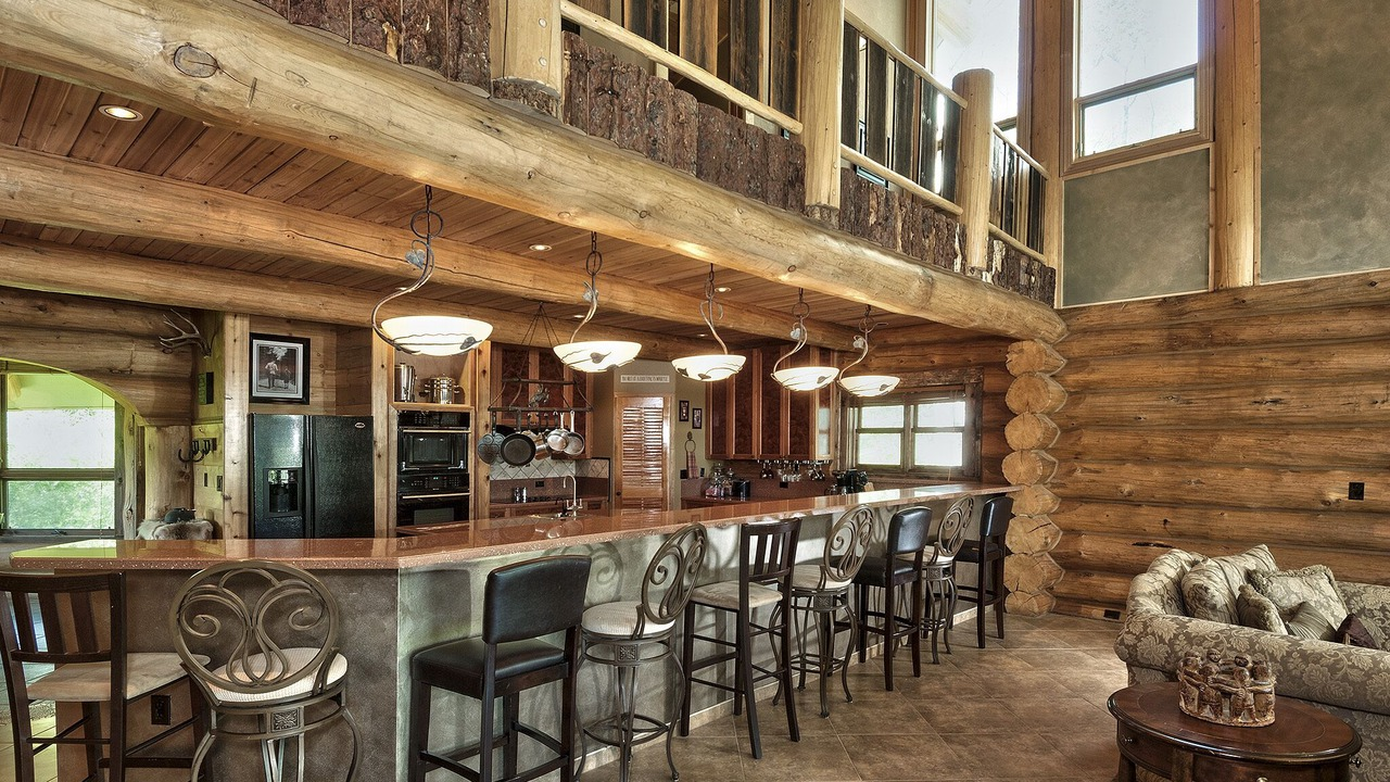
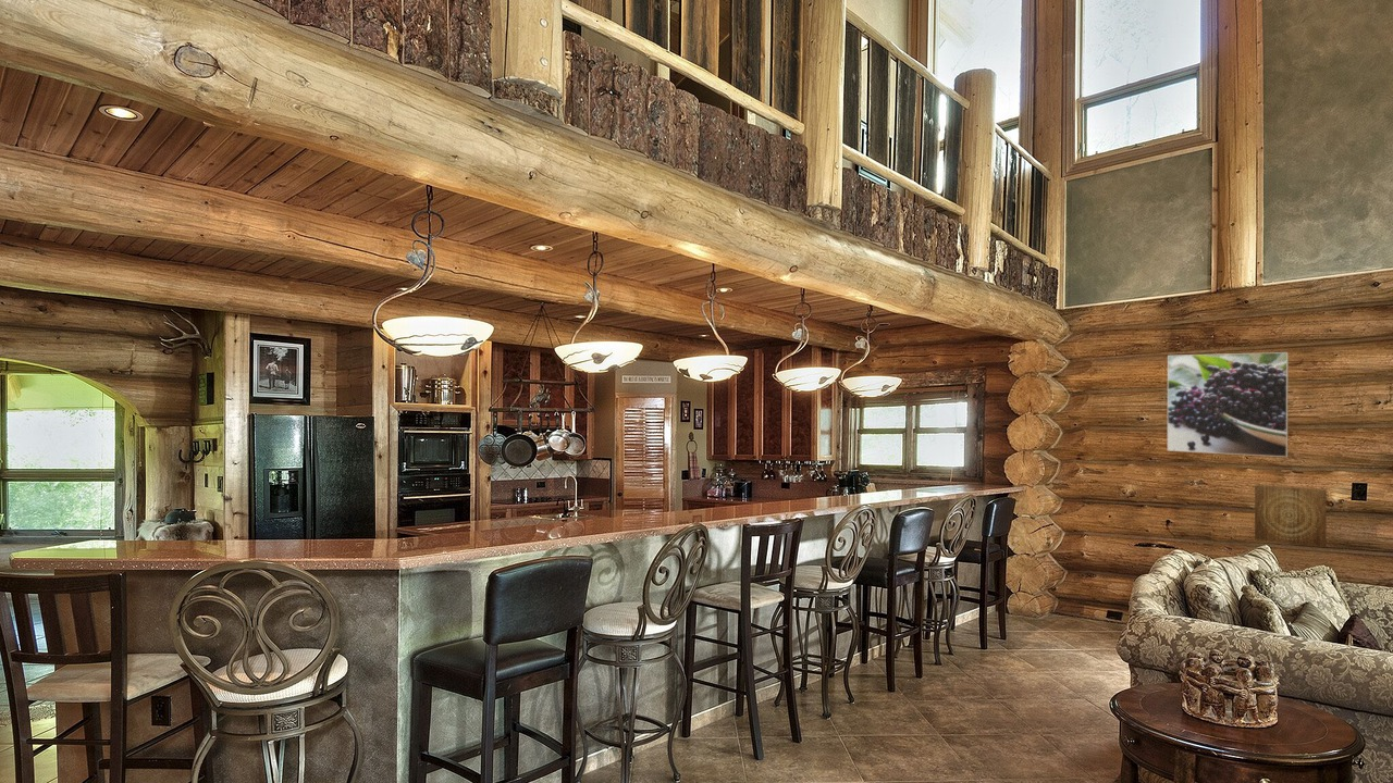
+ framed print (1224, 403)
+ wall art (1289, 514)
